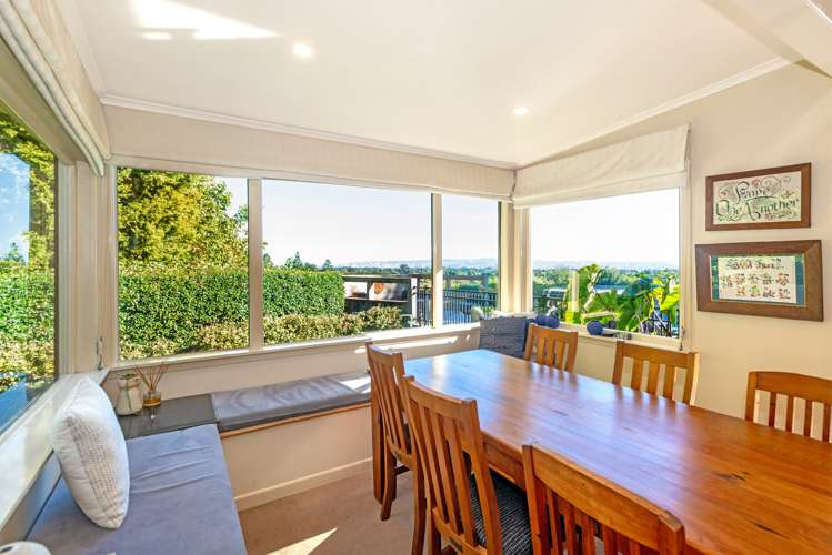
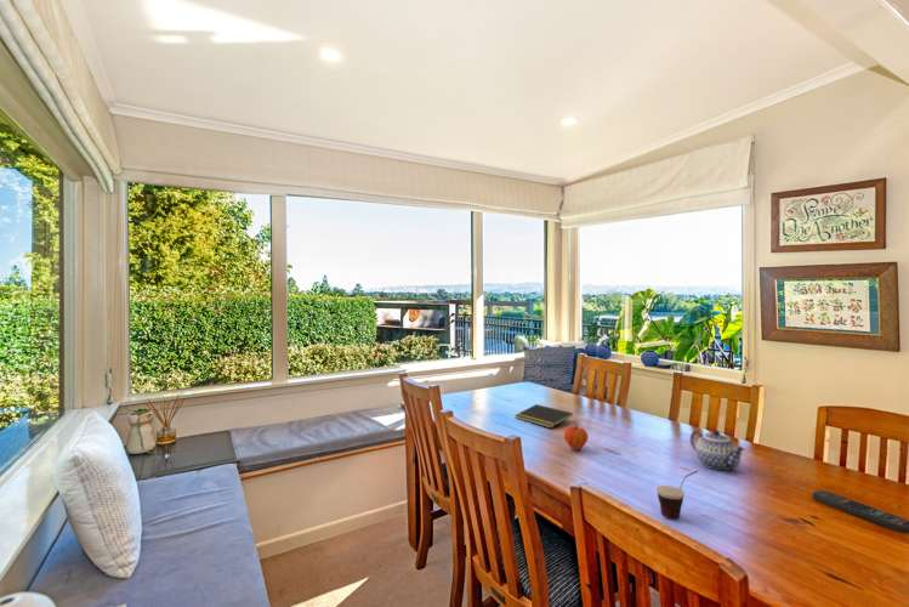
+ remote control (860, 509)
+ teapot (716, 447)
+ notepad (542, 415)
+ cup (678, 493)
+ fruit (575, 436)
